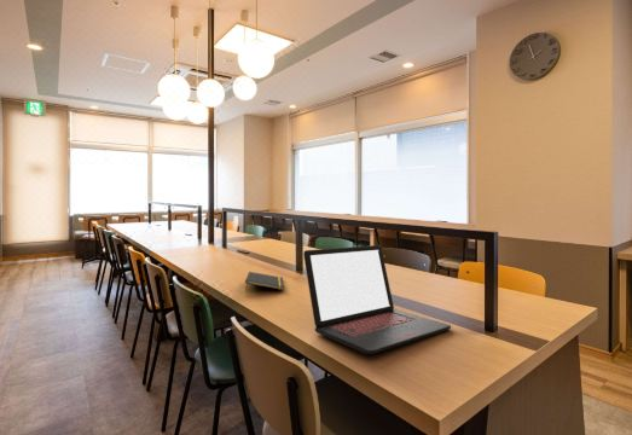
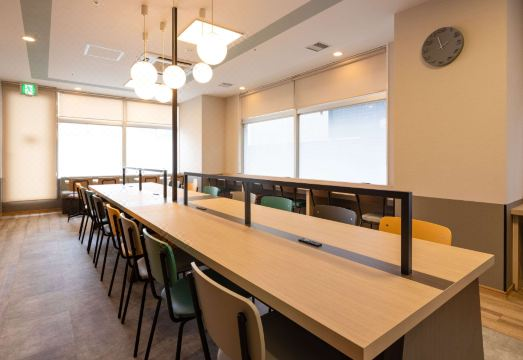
- laptop (376, 289)
- notepad (265, 279)
